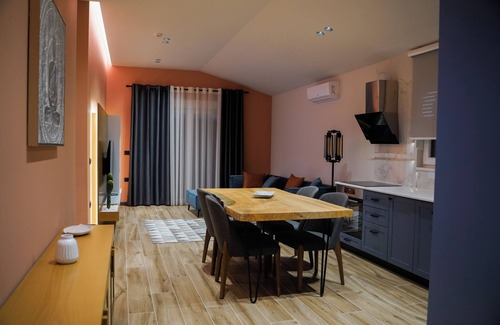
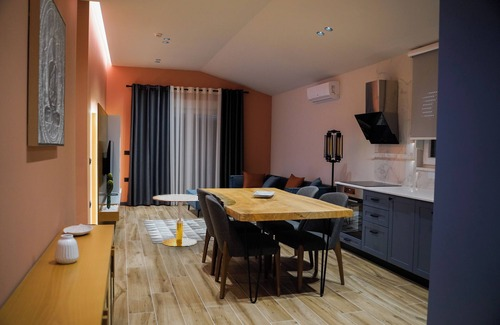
+ side table (179, 219)
